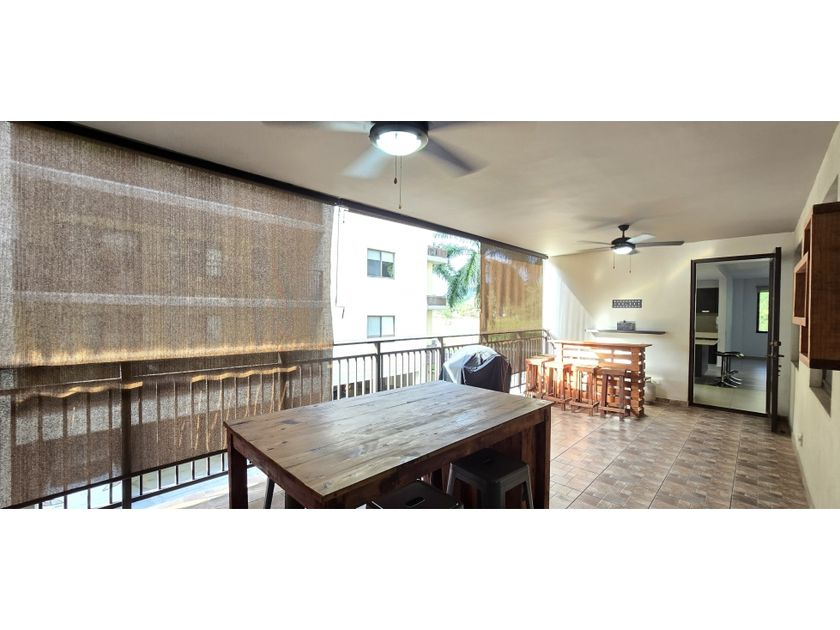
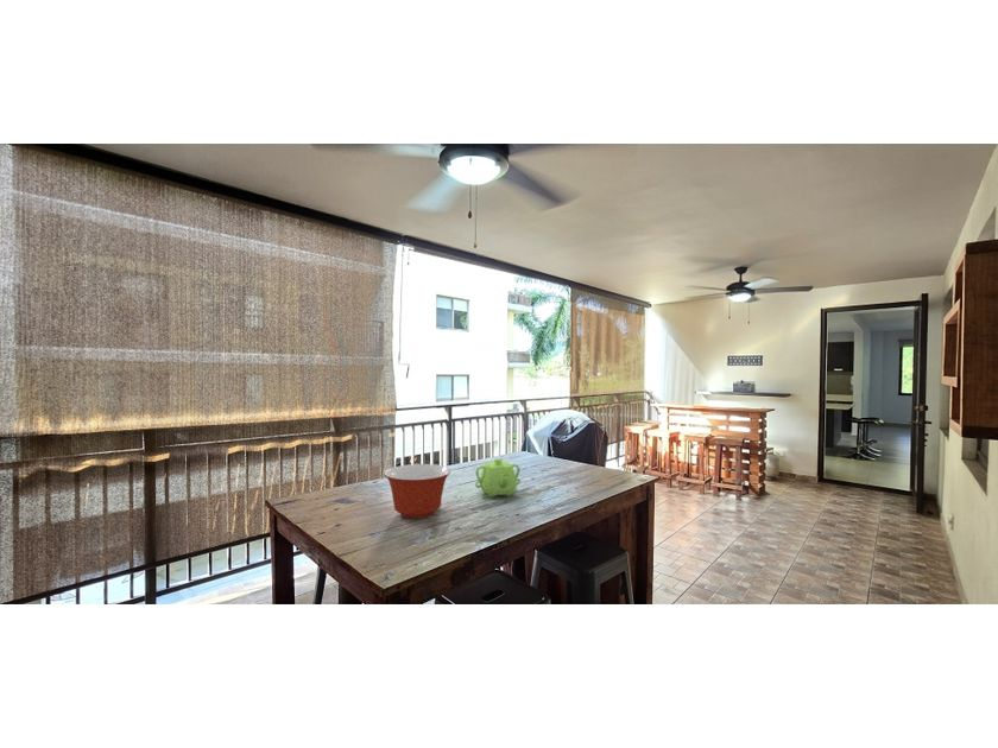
+ teapot (499, 477)
+ mixing bowl (417, 492)
